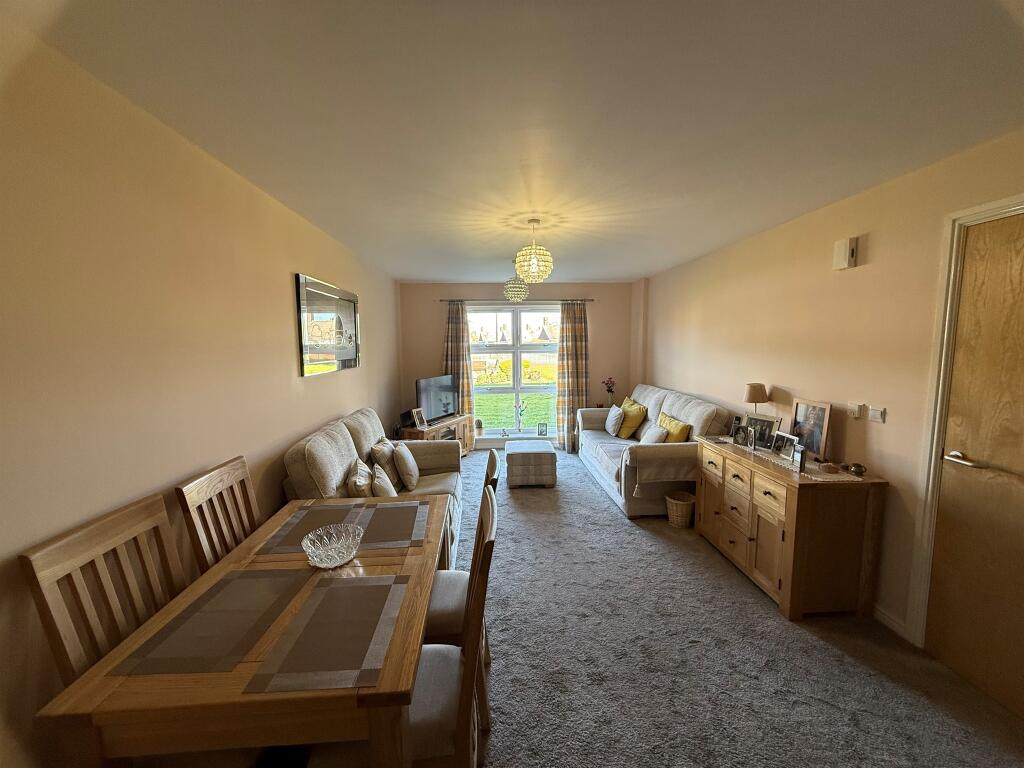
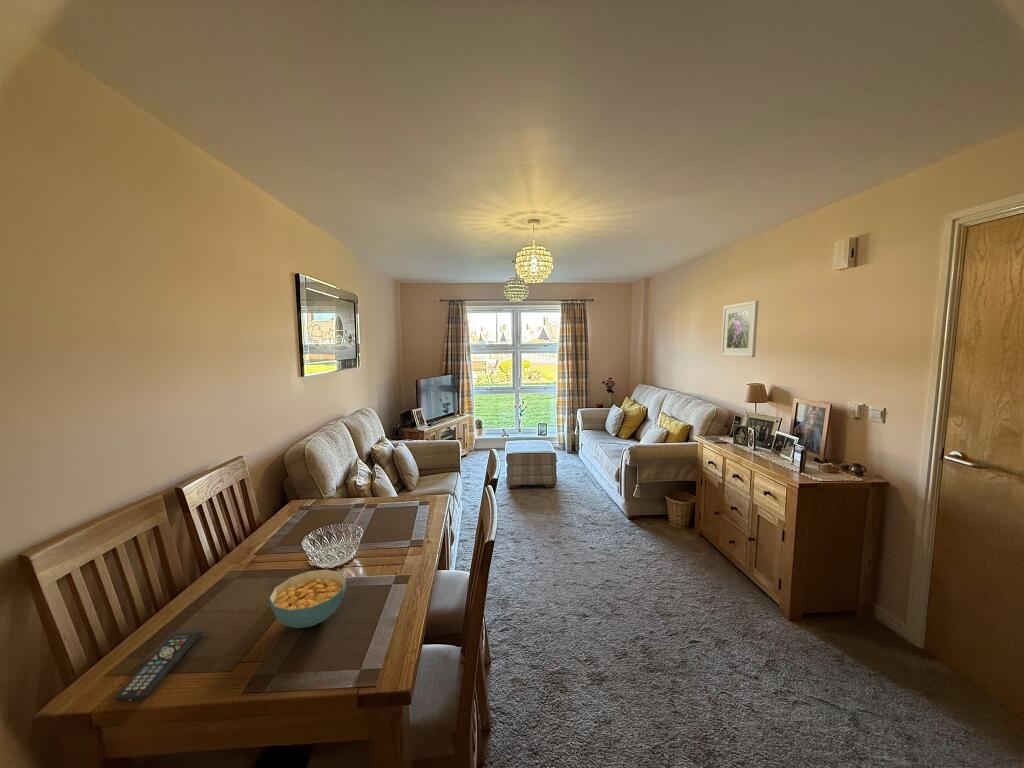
+ remote control (163, 661)
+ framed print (738, 330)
+ cereal bowl (309, 604)
